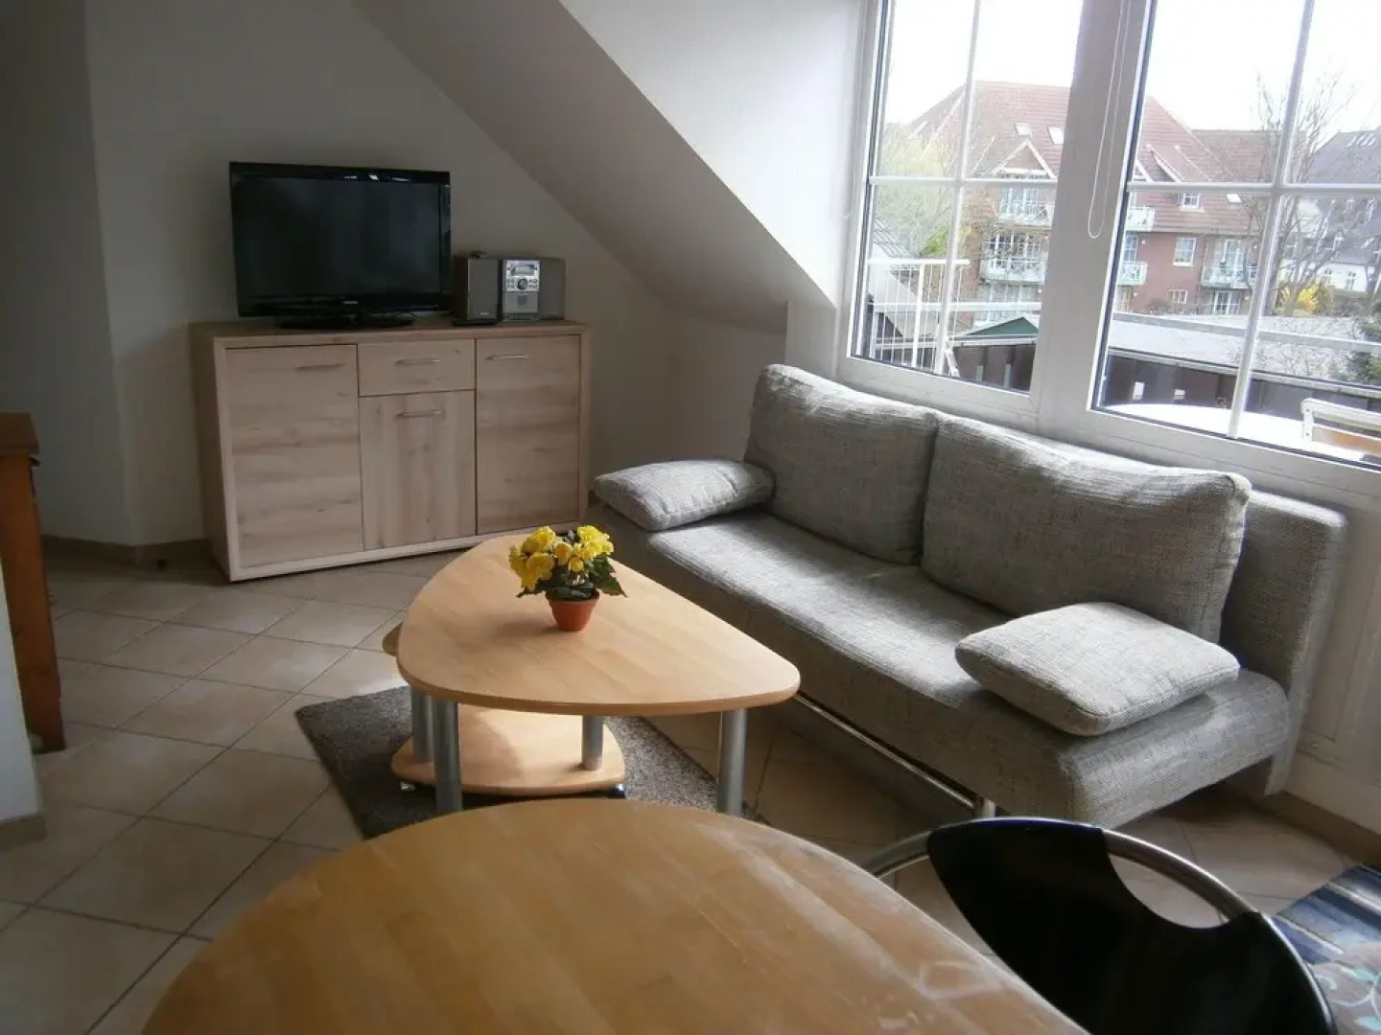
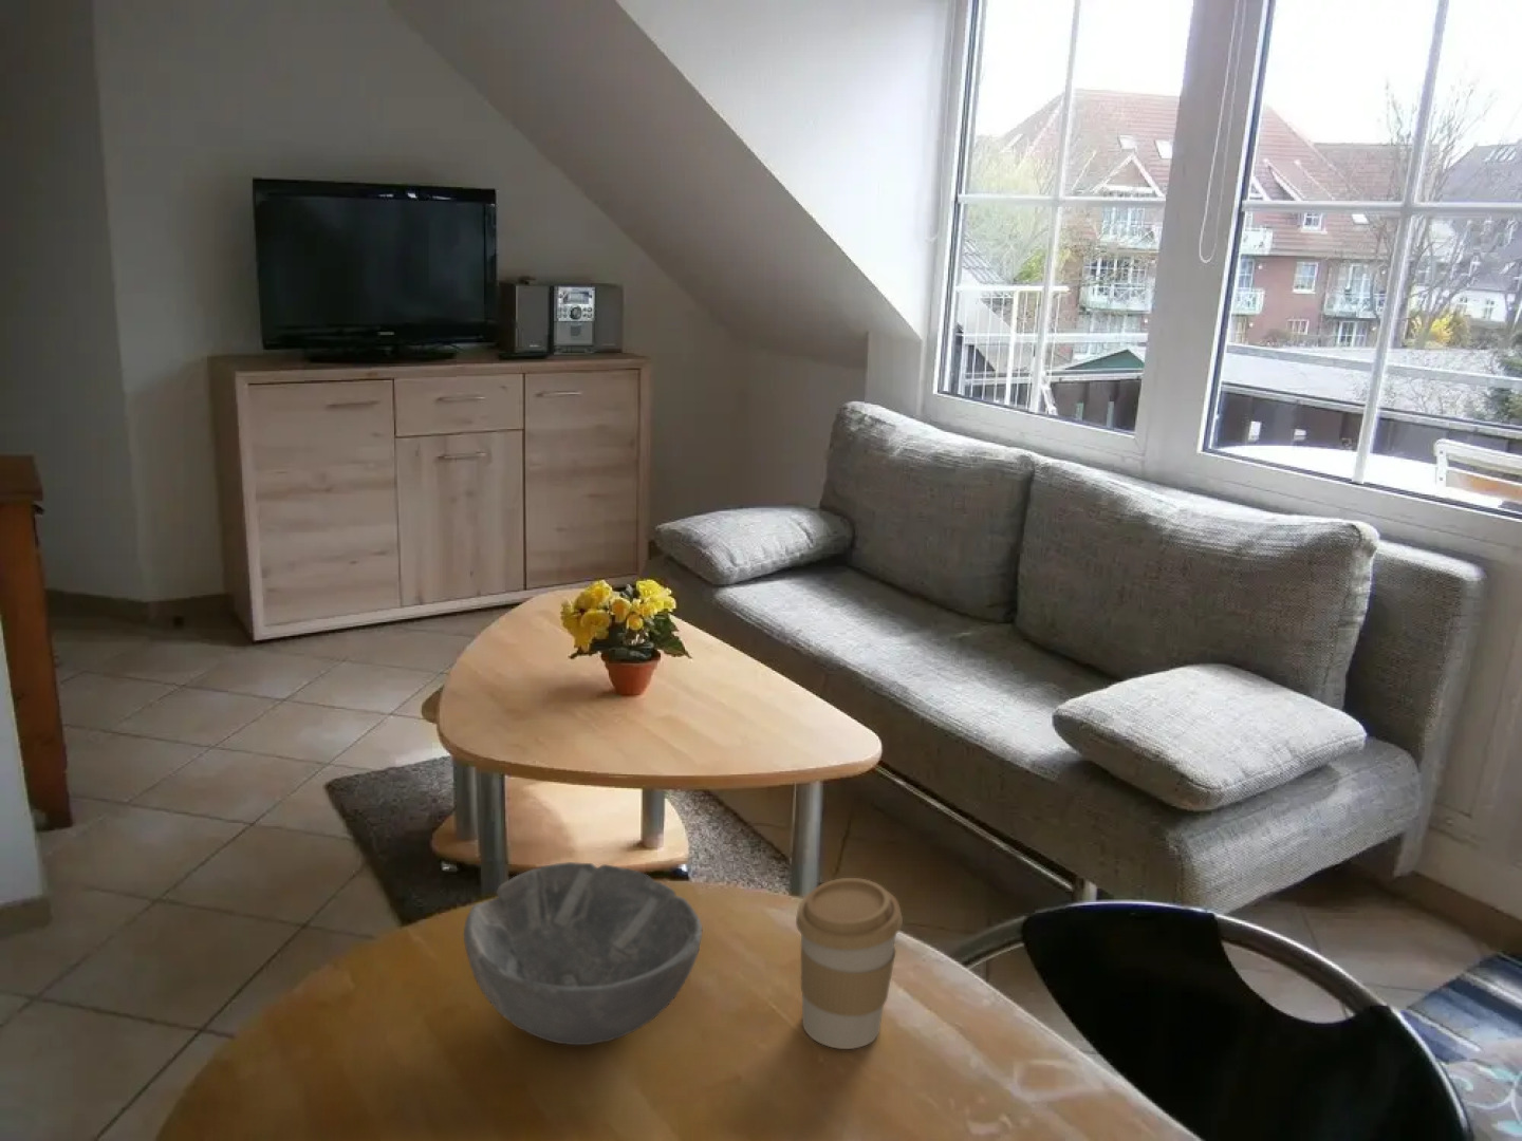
+ bowl (584, 967)
+ coffee cup (846, 960)
